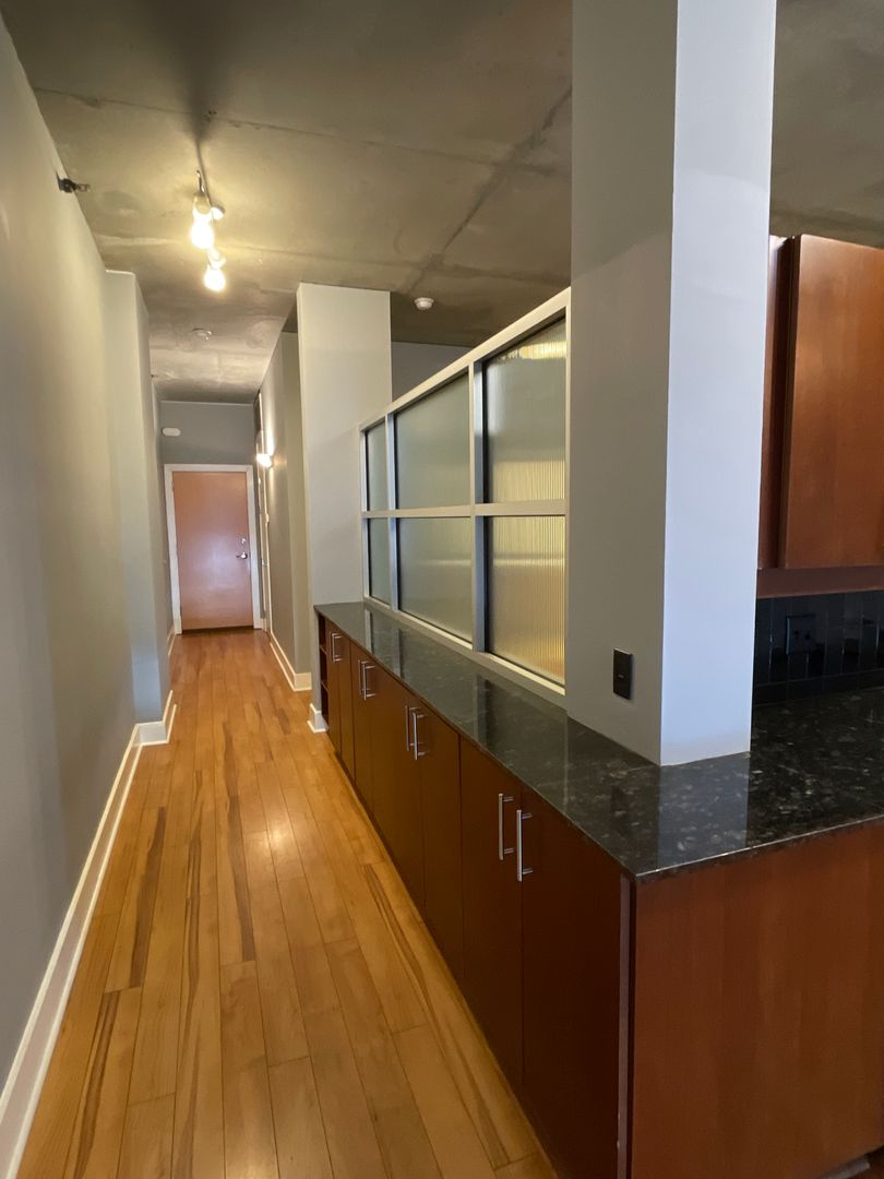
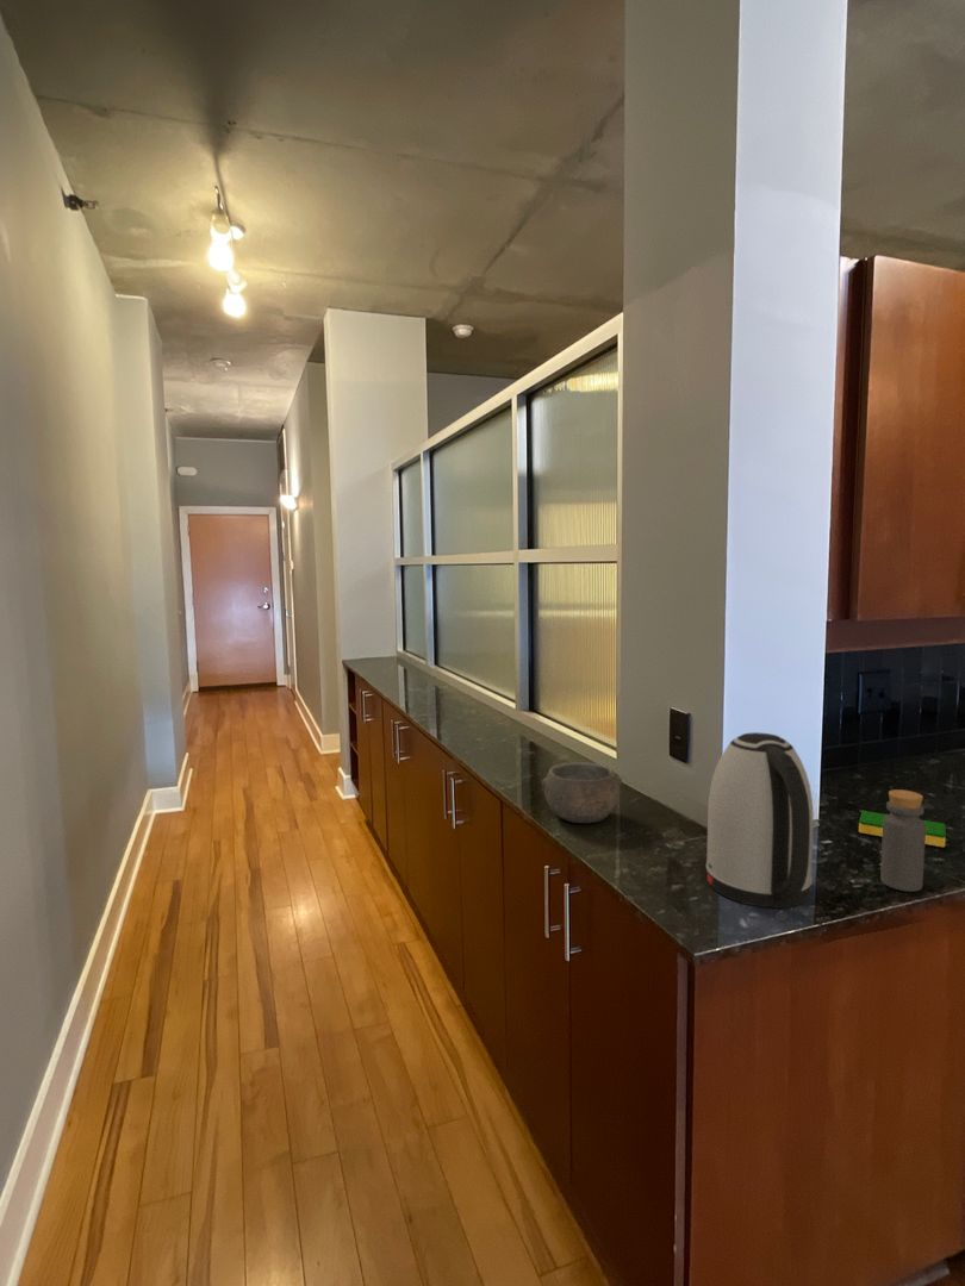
+ dish sponge (882, 828)
+ bowl (581, 793)
+ kettle (767, 817)
+ bottle (903, 838)
